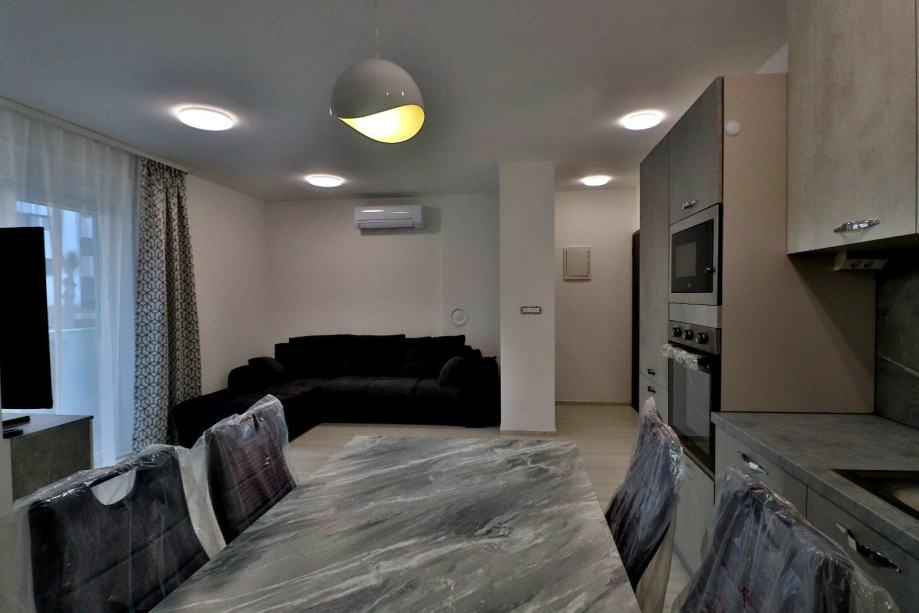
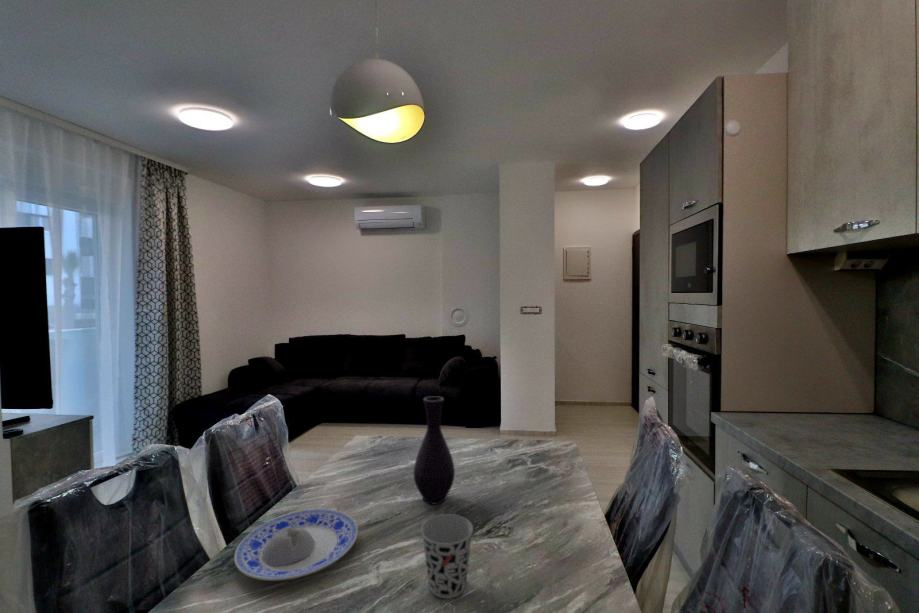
+ vase (434, 448)
+ plate (299, 538)
+ cup (447, 556)
